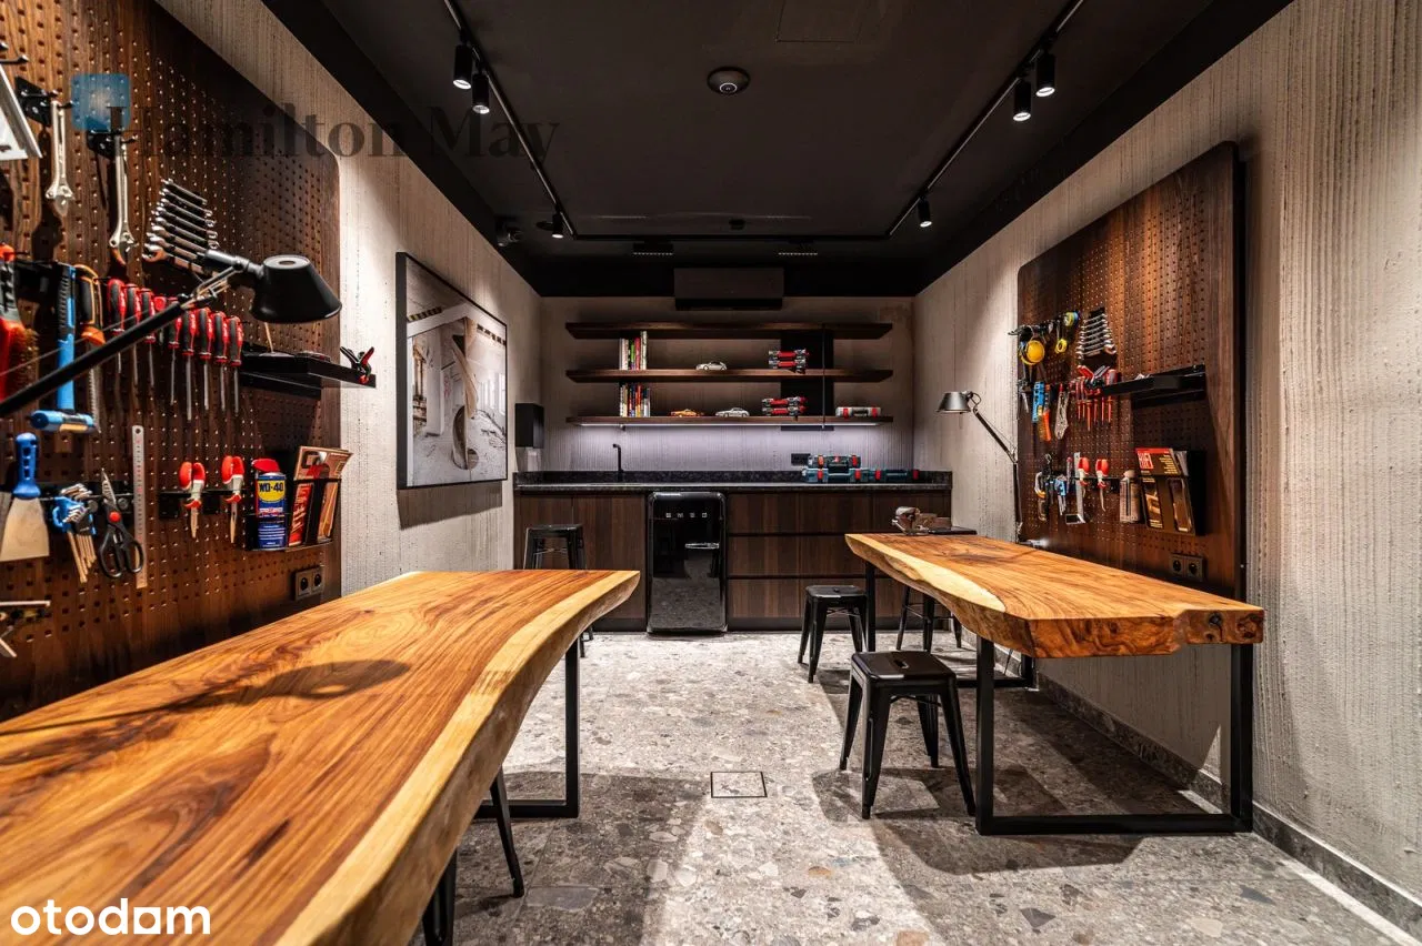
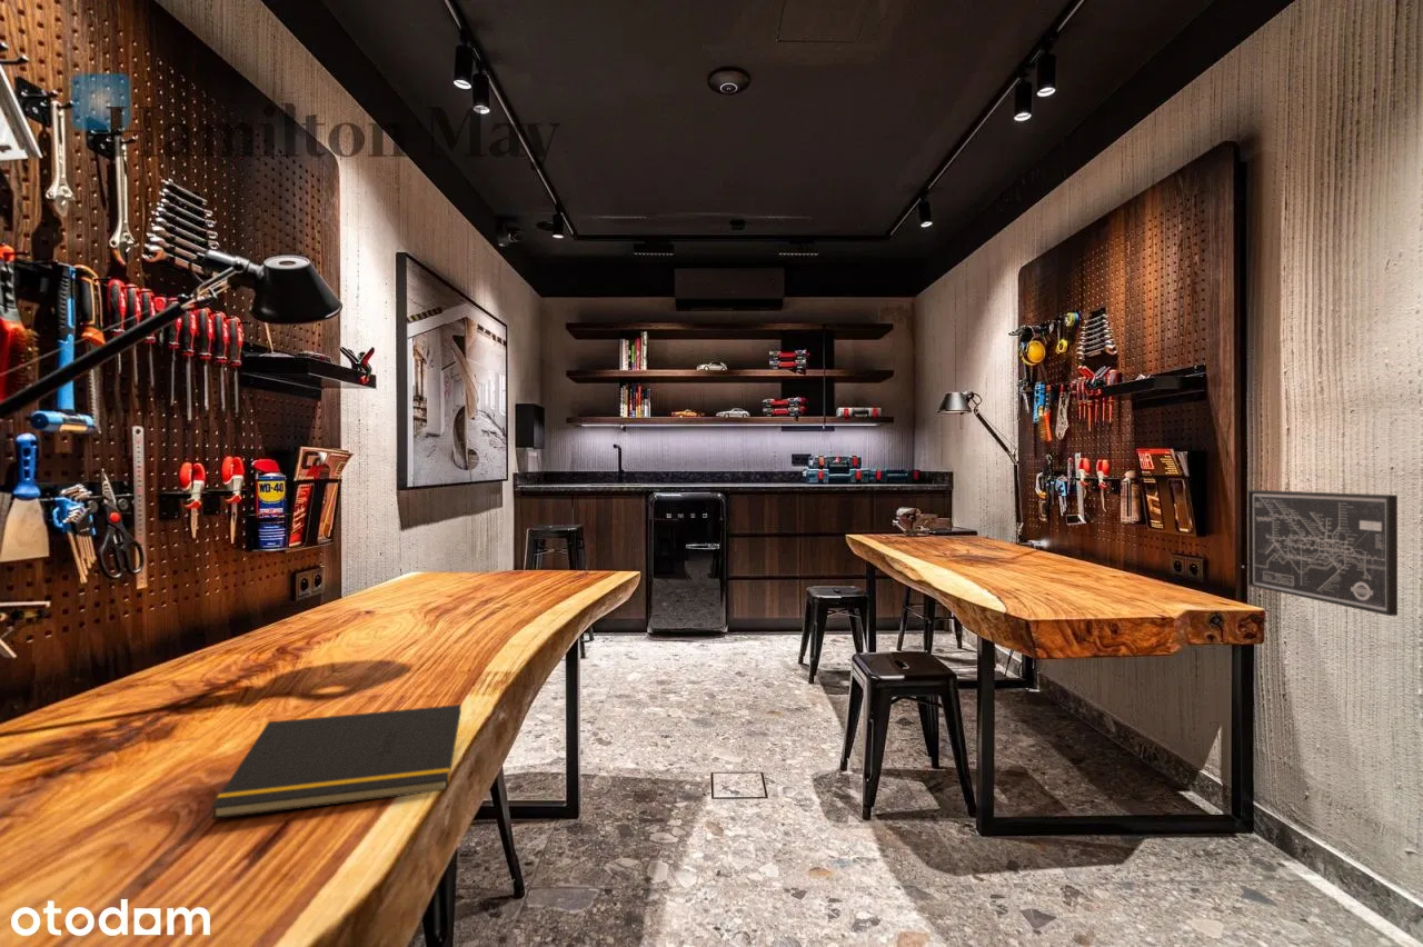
+ wall art (1314, 545)
+ notepad (352, 754)
